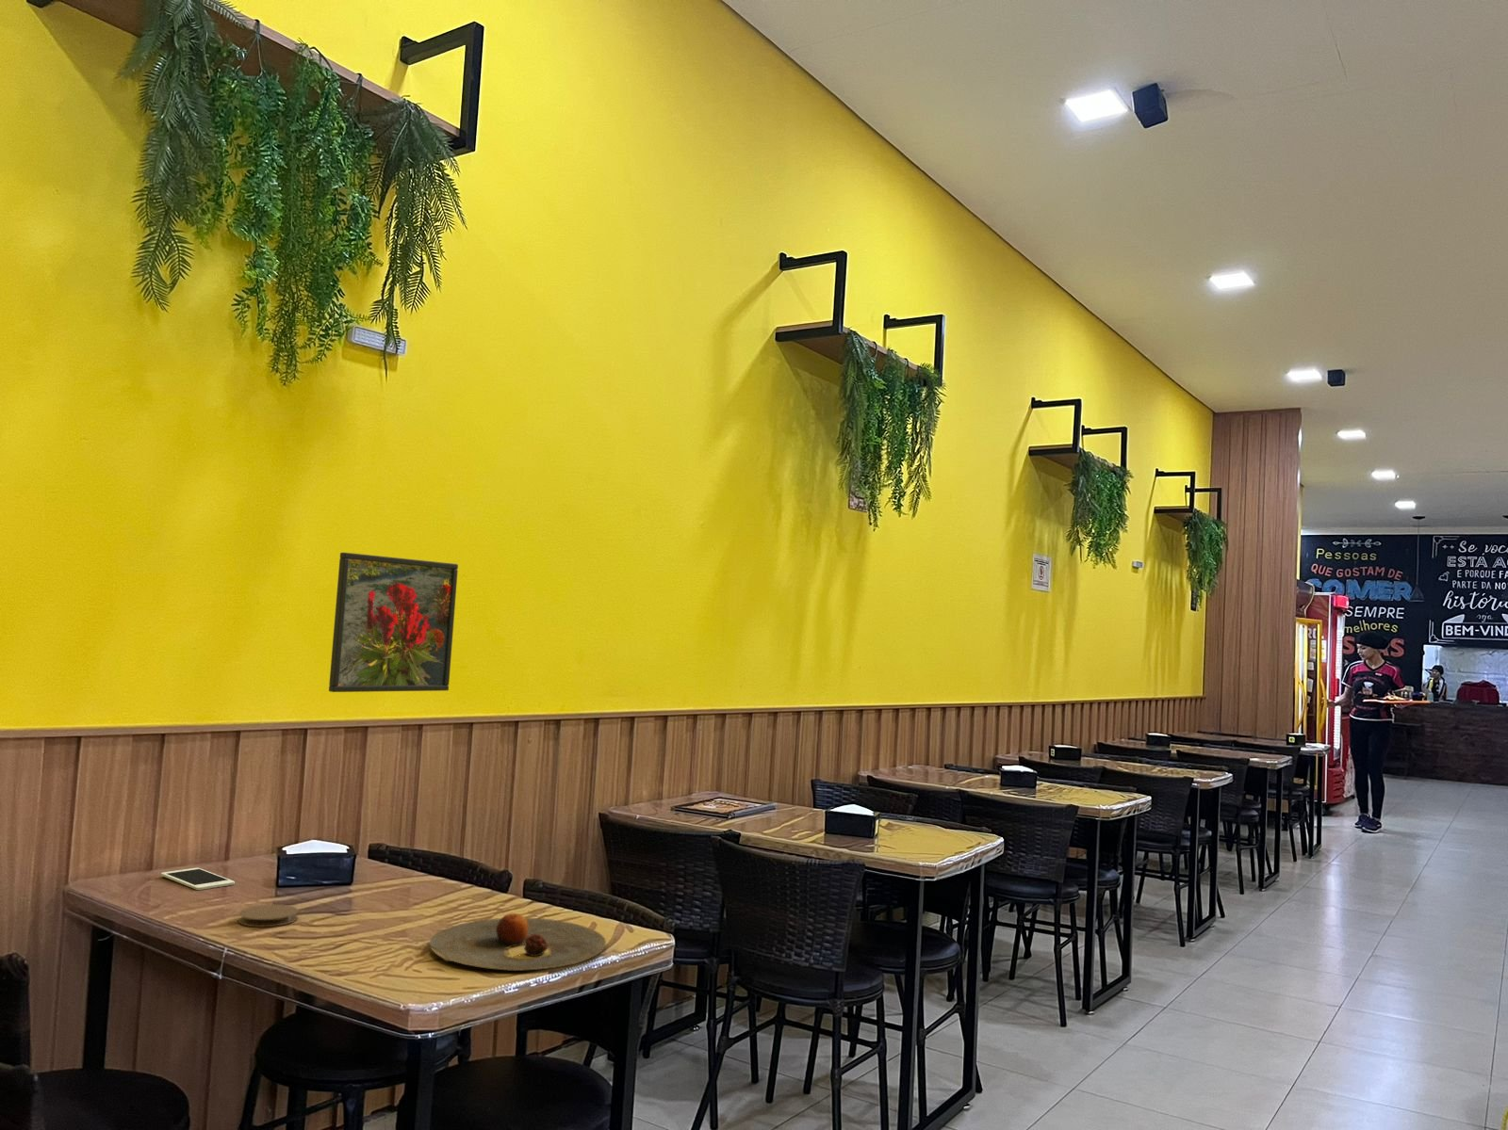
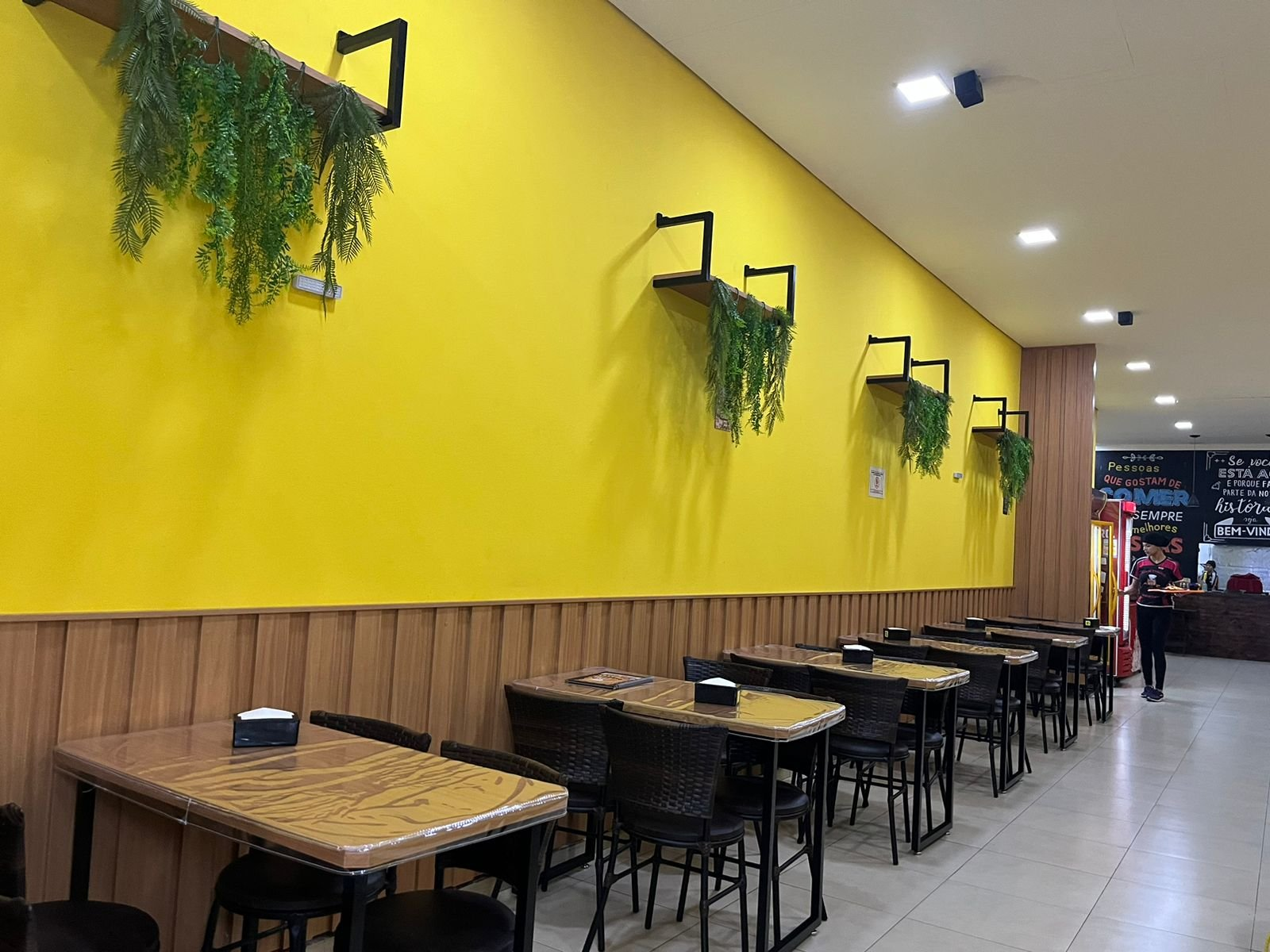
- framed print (395, 624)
- plate (519, 933)
- cell phone (197, 878)
- coaster (267, 915)
